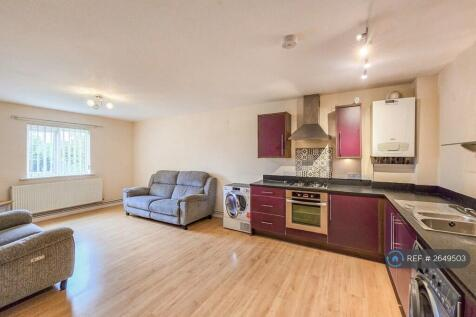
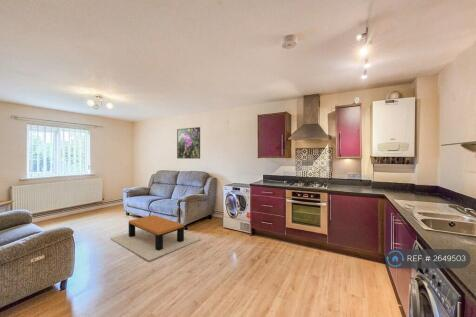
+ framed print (188, 143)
+ coffee table (155, 230)
